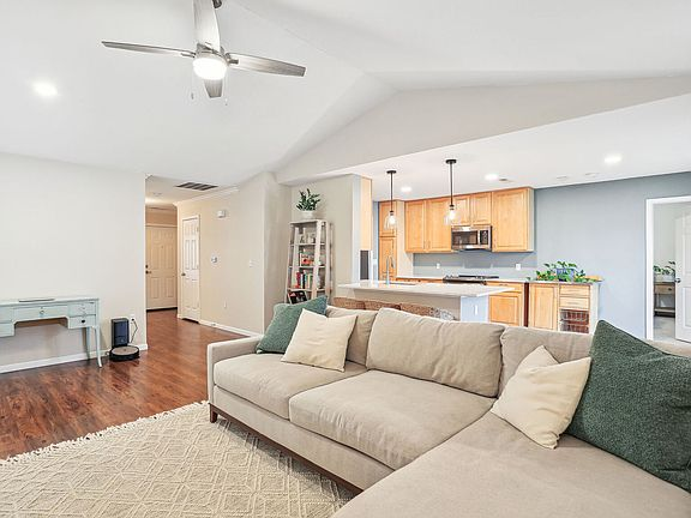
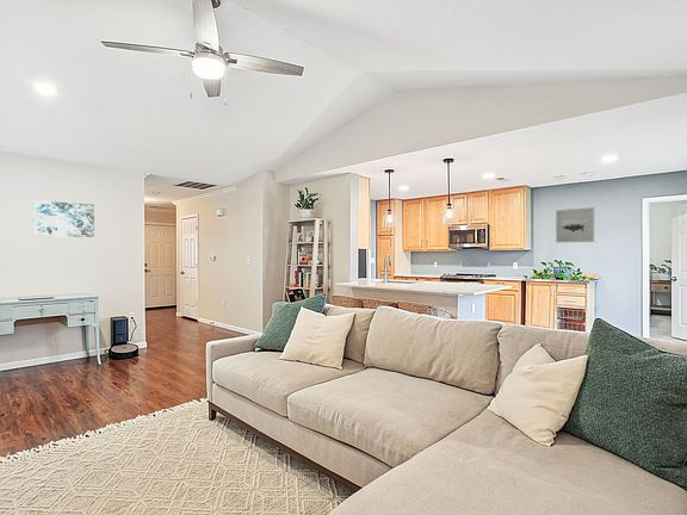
+ wall art (64, 219)
+ wall art (574, 225)
